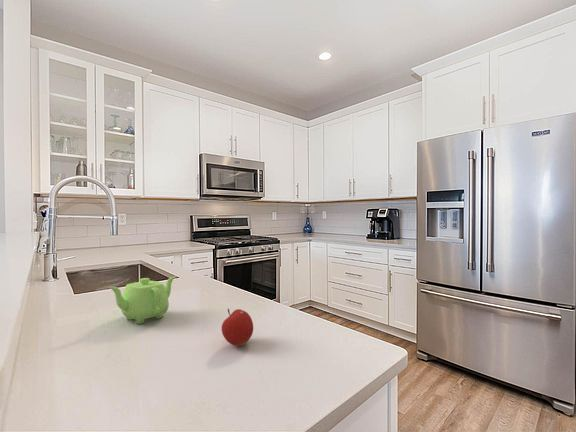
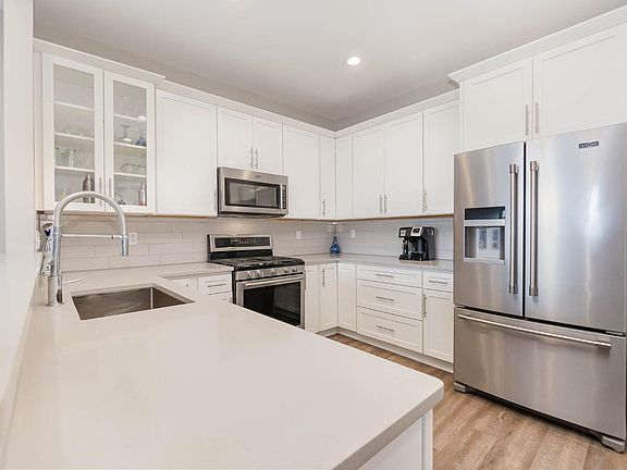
- fruit (237, 326)
- teapot (145, 298)
